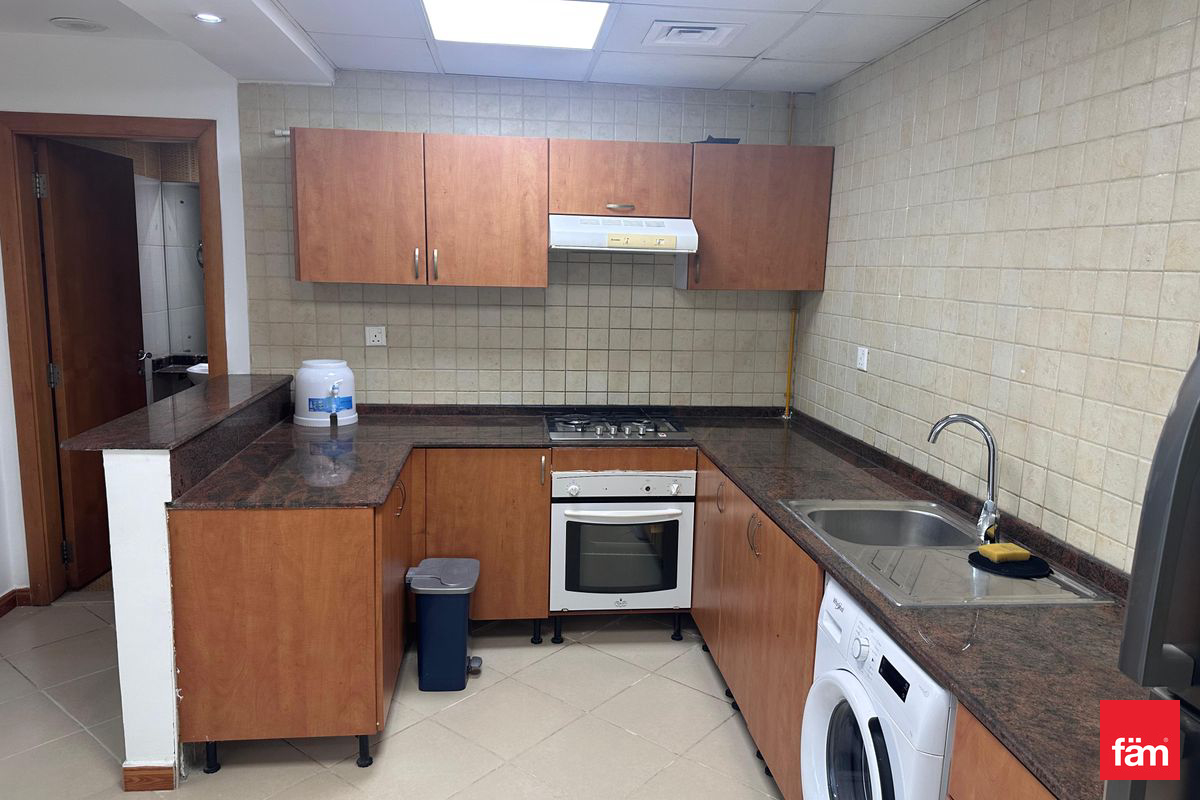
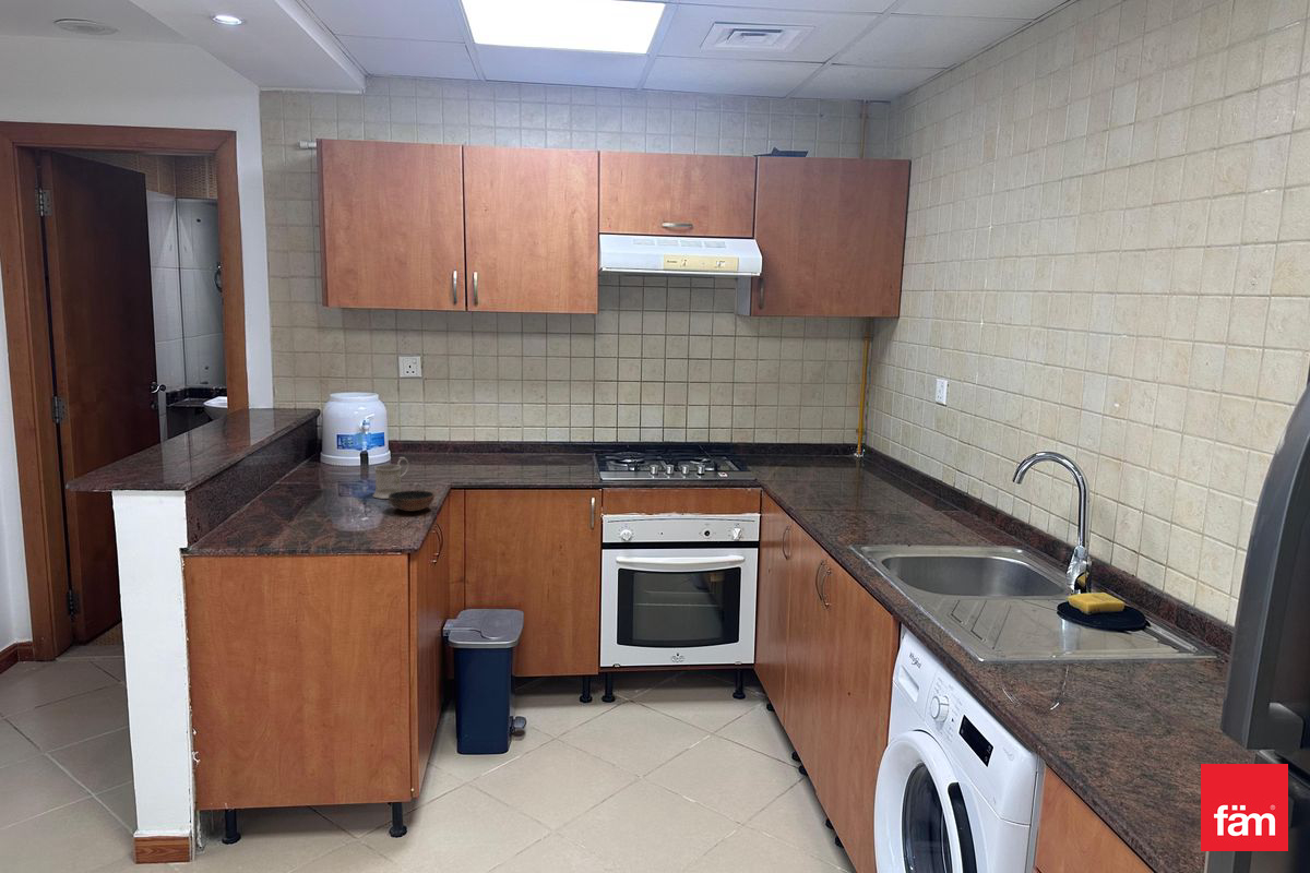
+ bowl (412, 502)
+ mug (393, 476)
